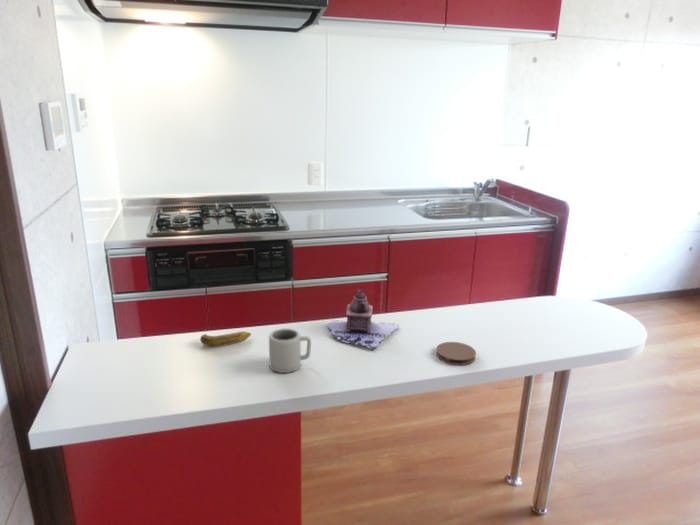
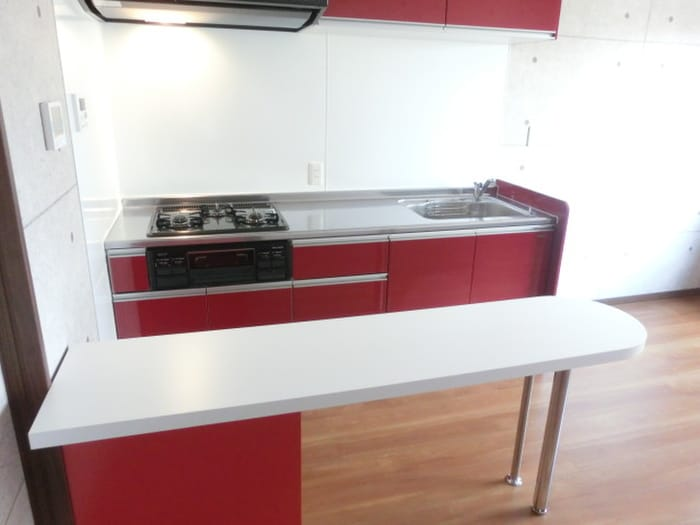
- teapot (359, 311)
- coaster (455, 352)
- banana (226, 336)
- cup (290, 349)
